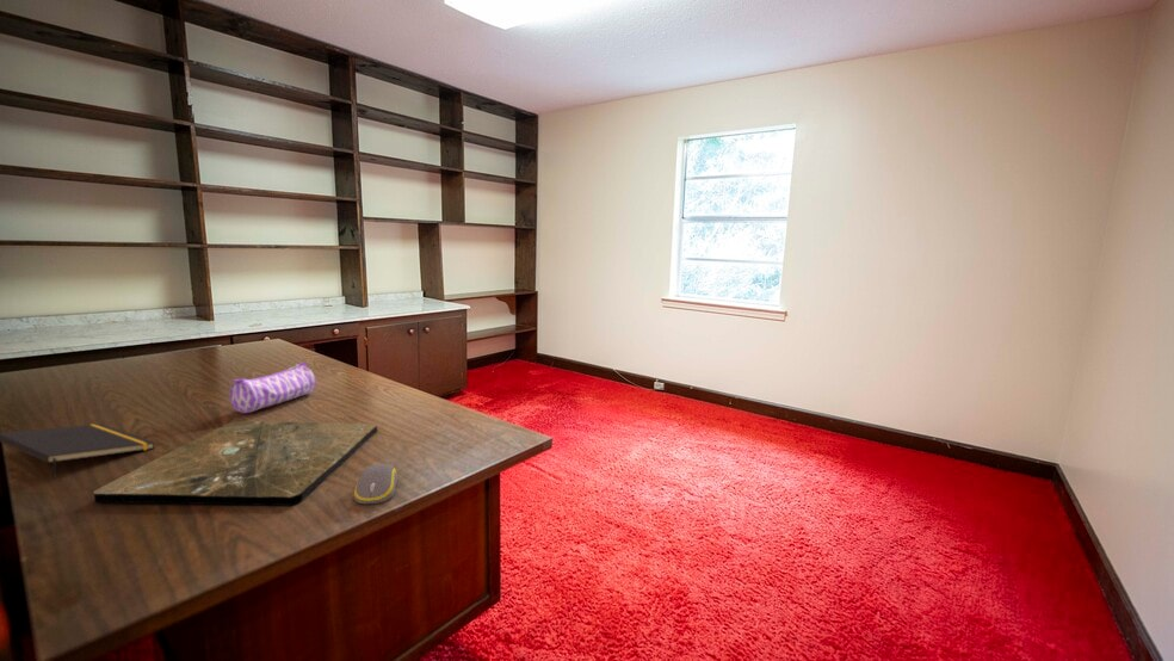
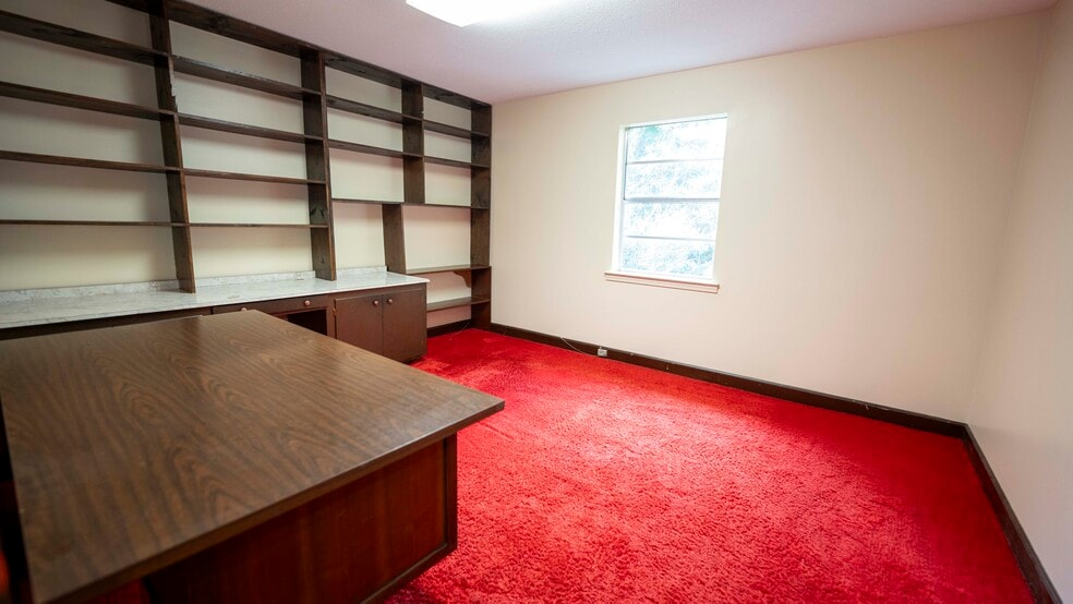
- aerial map (259, 456)
- notepad (76, 440)
- pencil case (276, 385)
- computer mouse (377, 480)
